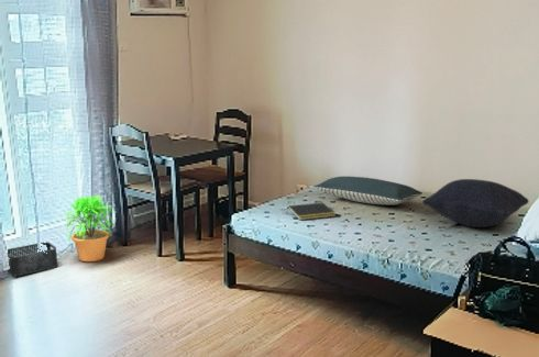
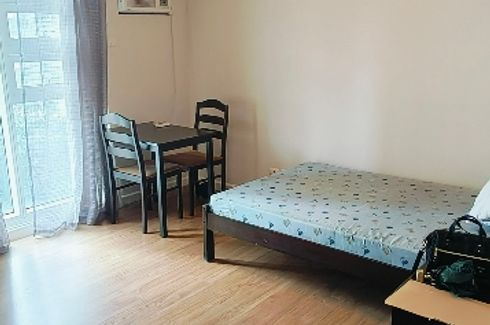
- storage bin (31, 258)
- notepad (311, 211)
- pillow (475, 201)
- pillow (366, 190)
- potted plant (88, 225)
